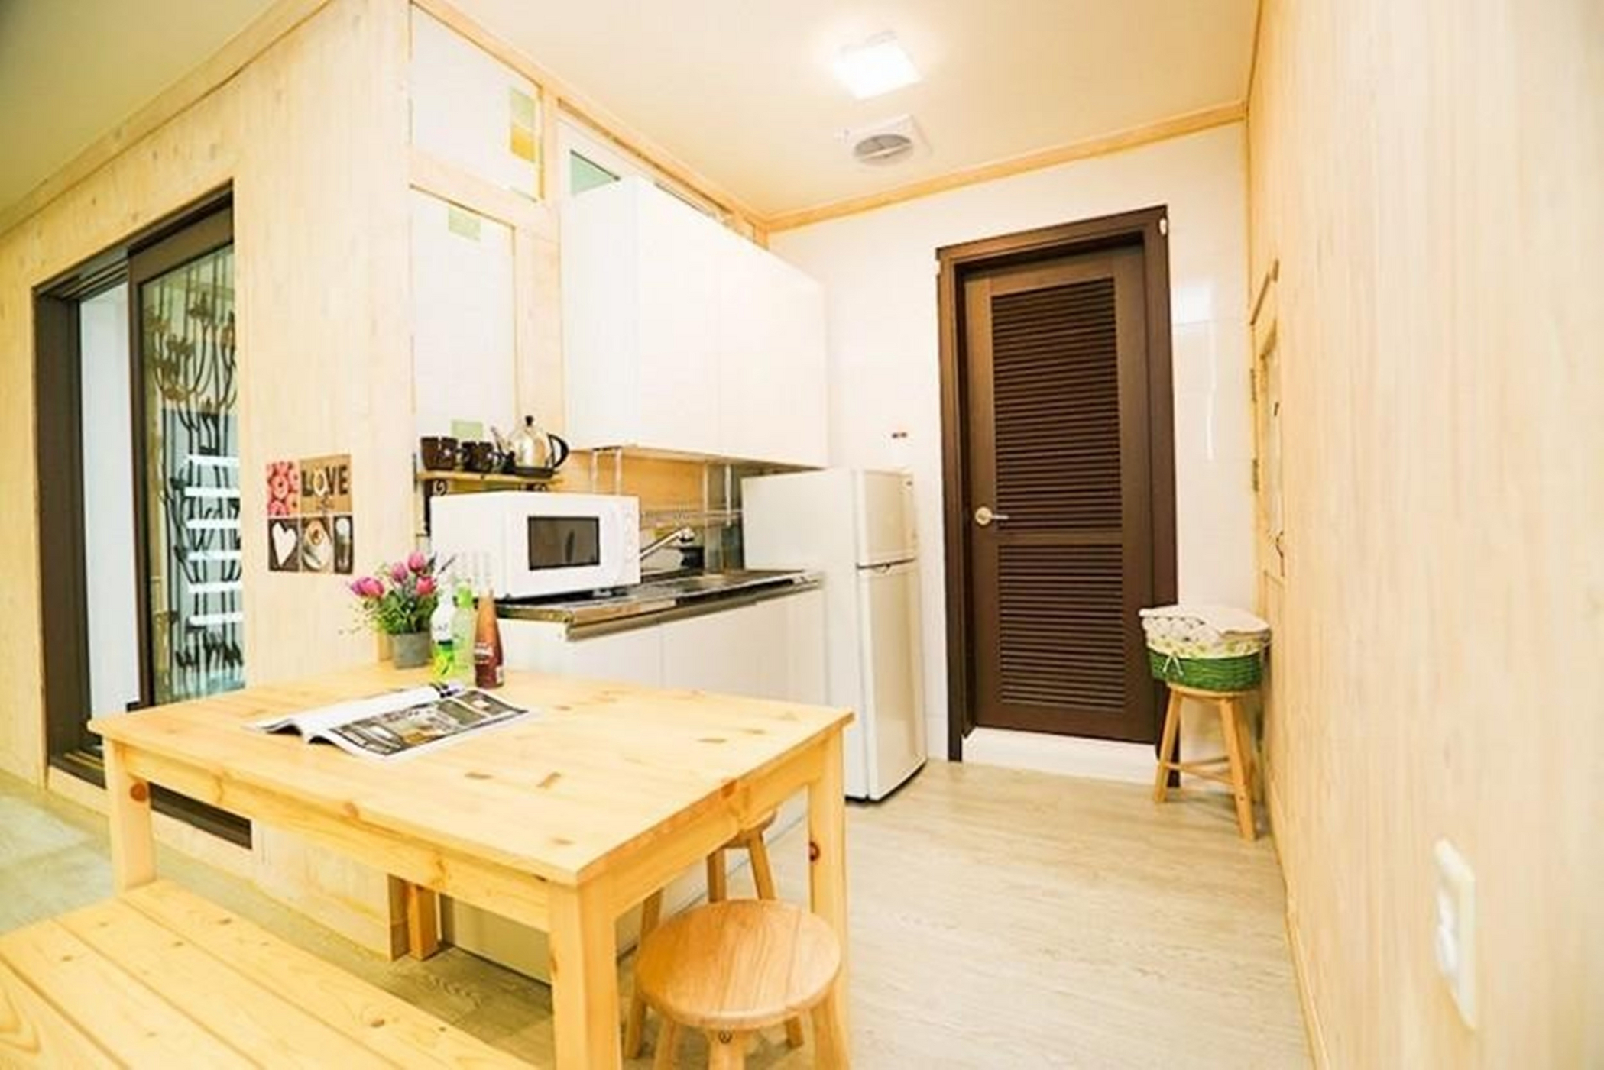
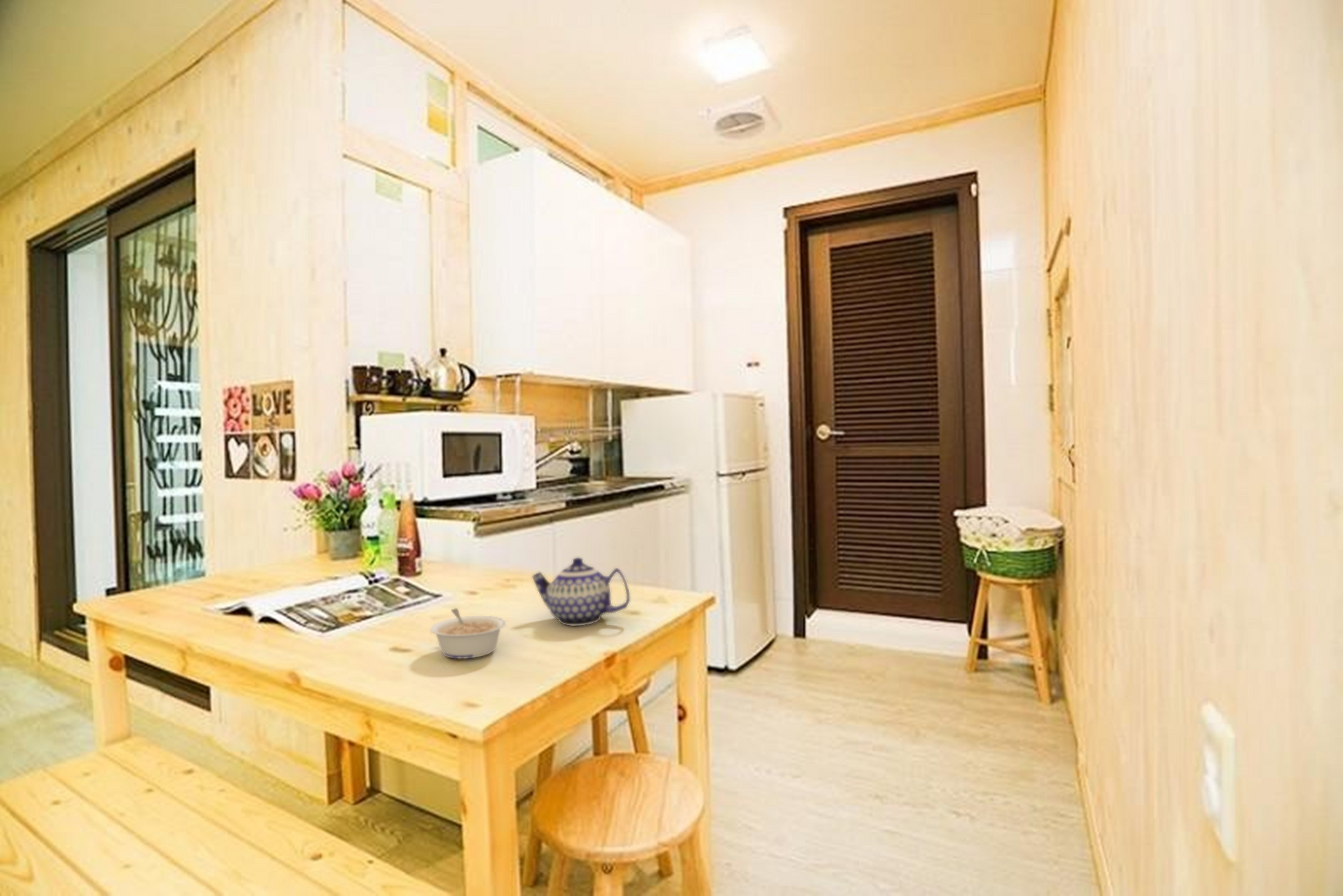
+ legume (466, 635)
+ teapot (580, 588)
